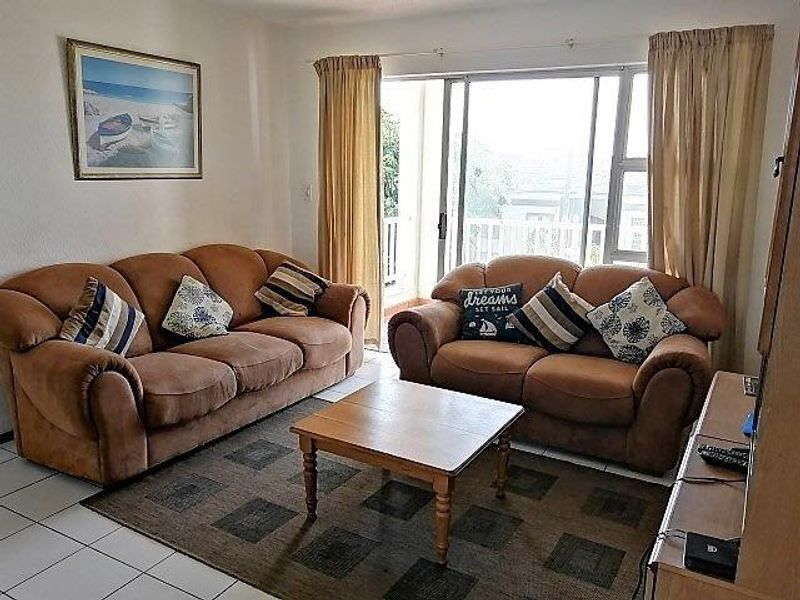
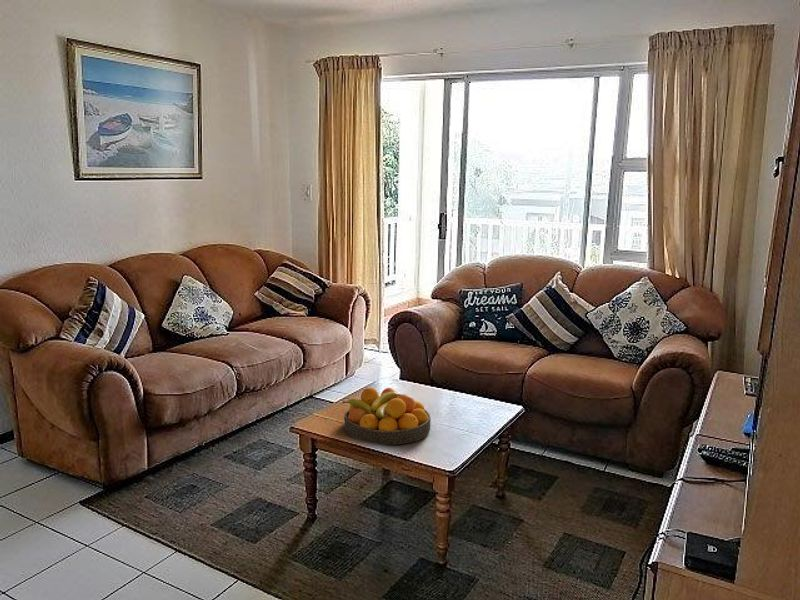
+ fruit bowl (387, 409)
